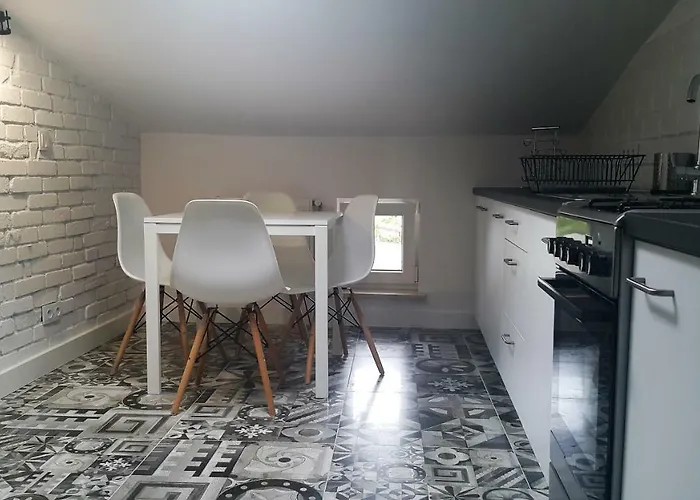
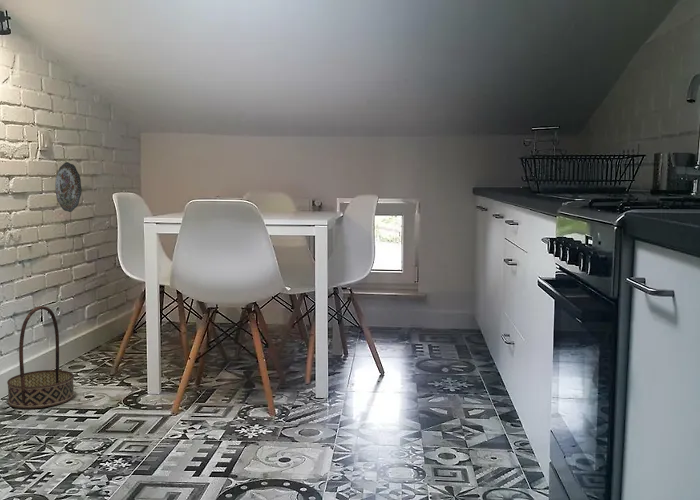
+ decorative plate (66, 187)
+ basket (56, 352)
